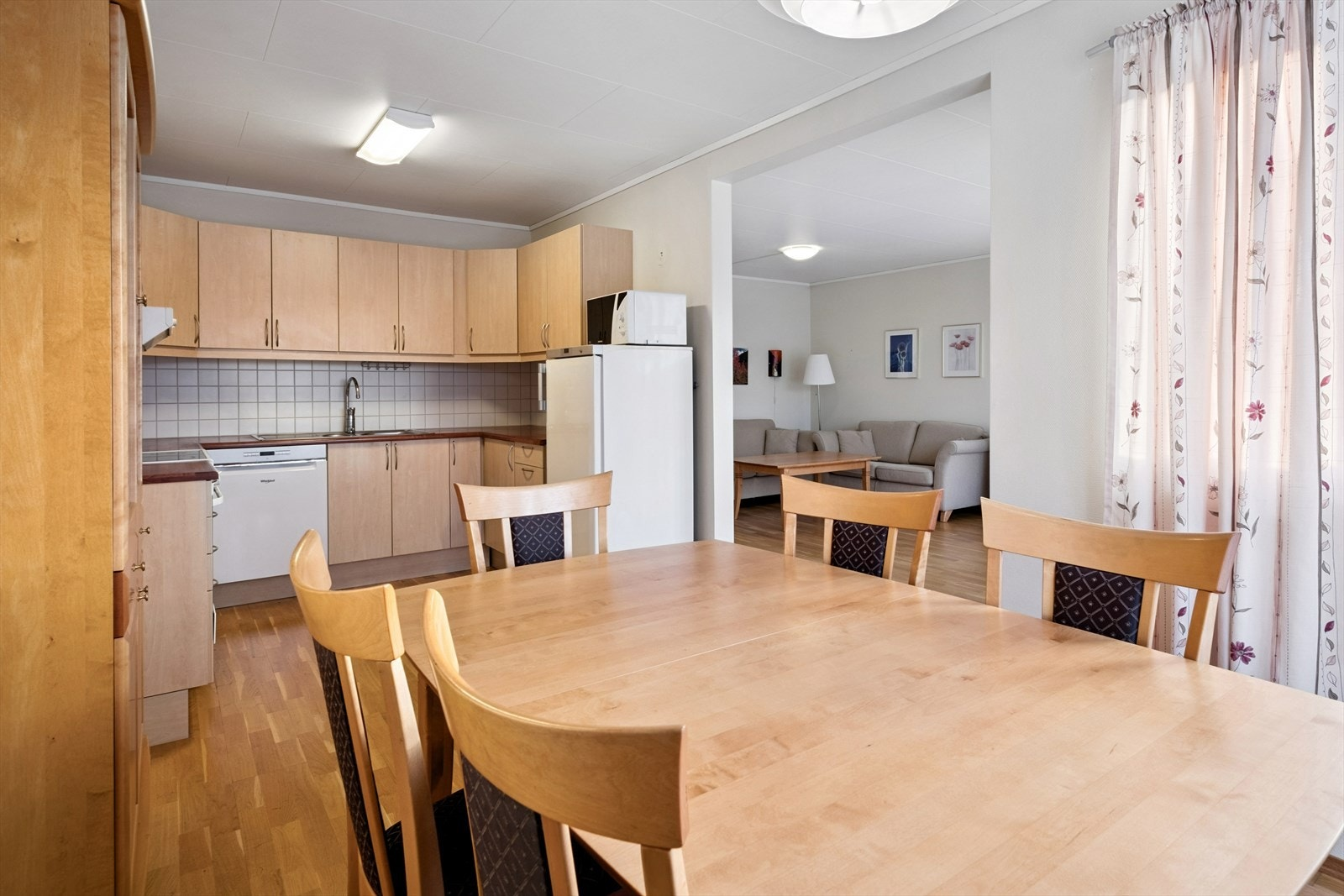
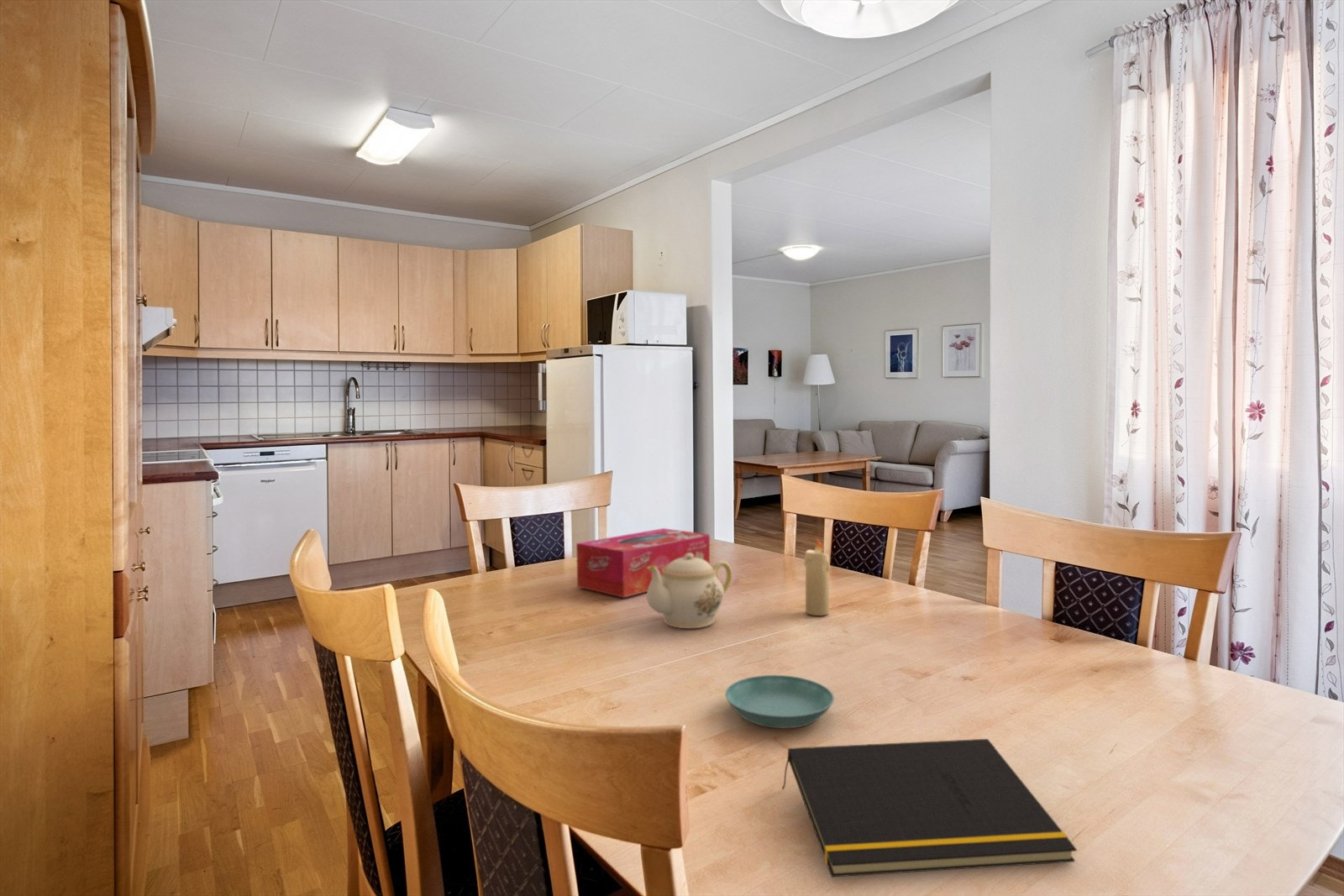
+ notepad (918, 799)
+ tissue box (645, 559)
+ saucer (779, 703)
+ candle (816, 575)
+ teapot (691, 587)
